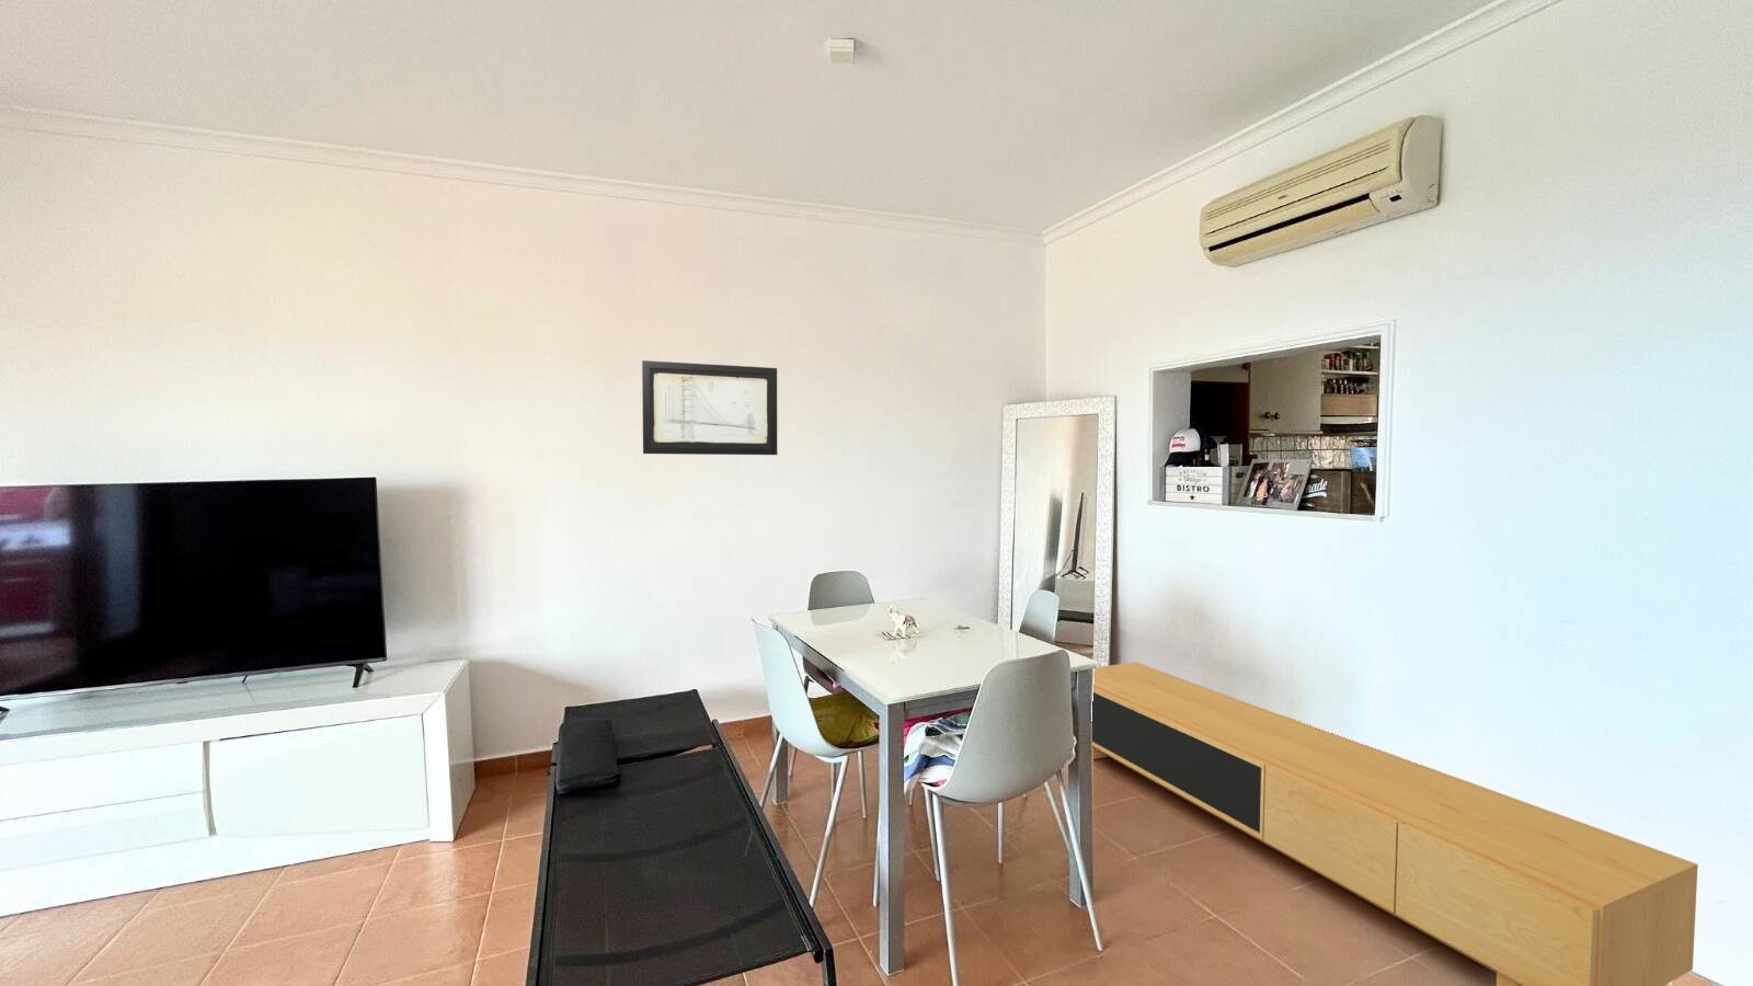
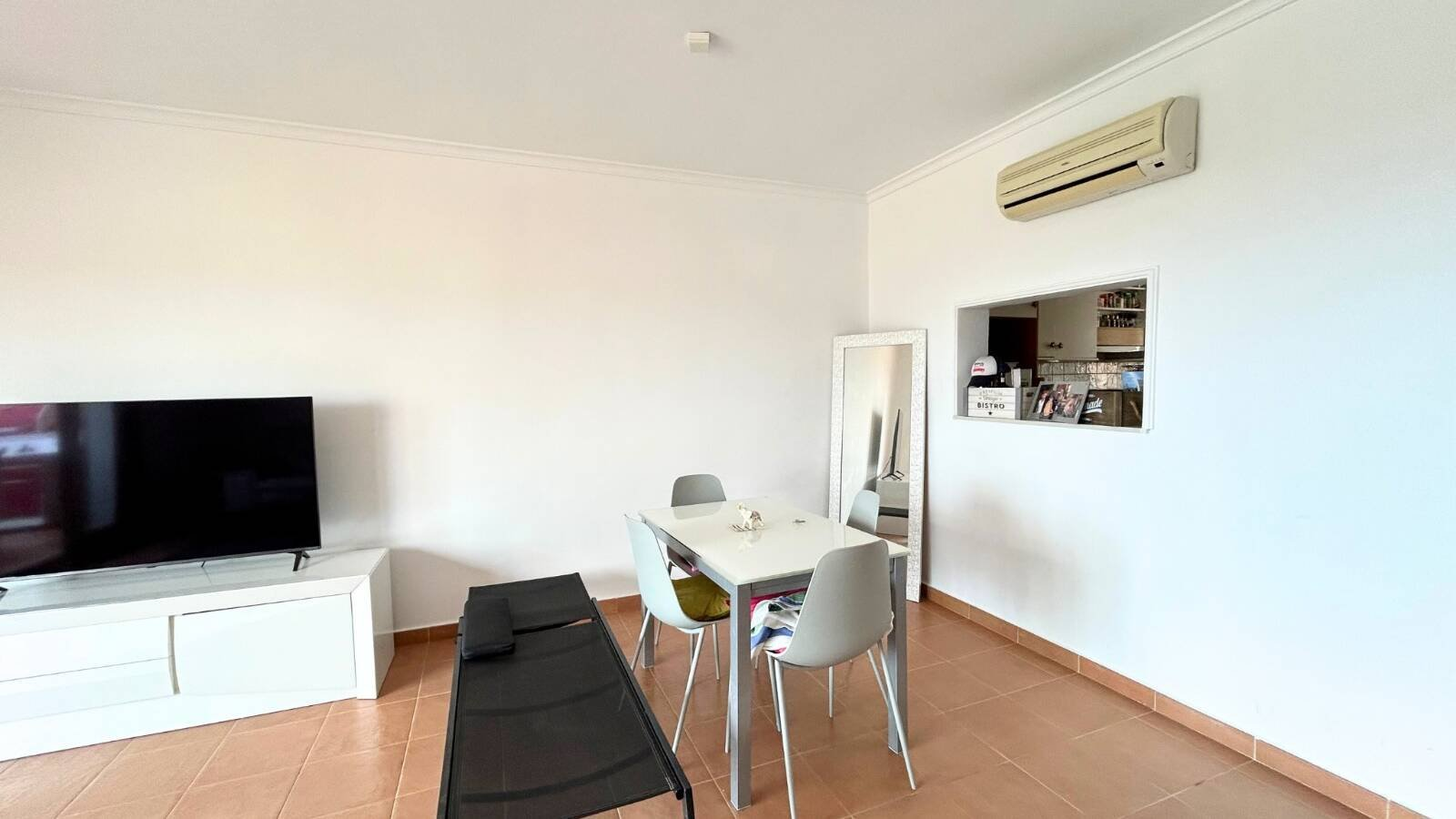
- media console (1275, 785)
- wall art (713, 408)
